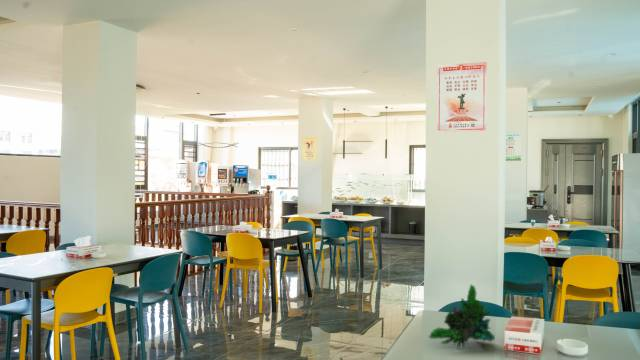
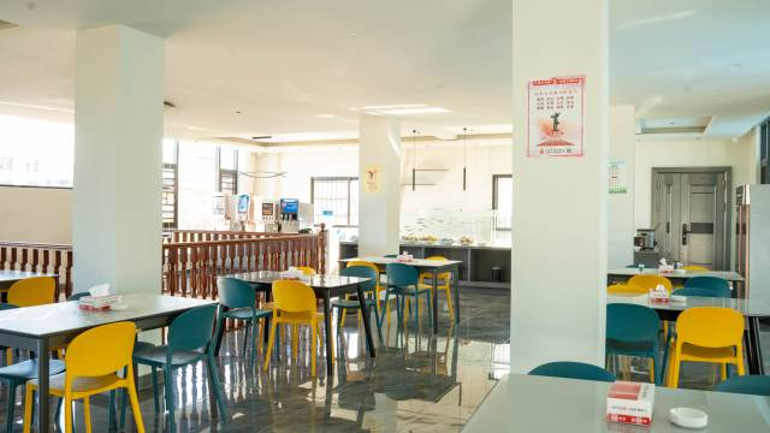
- mineral sample (460, 313)
